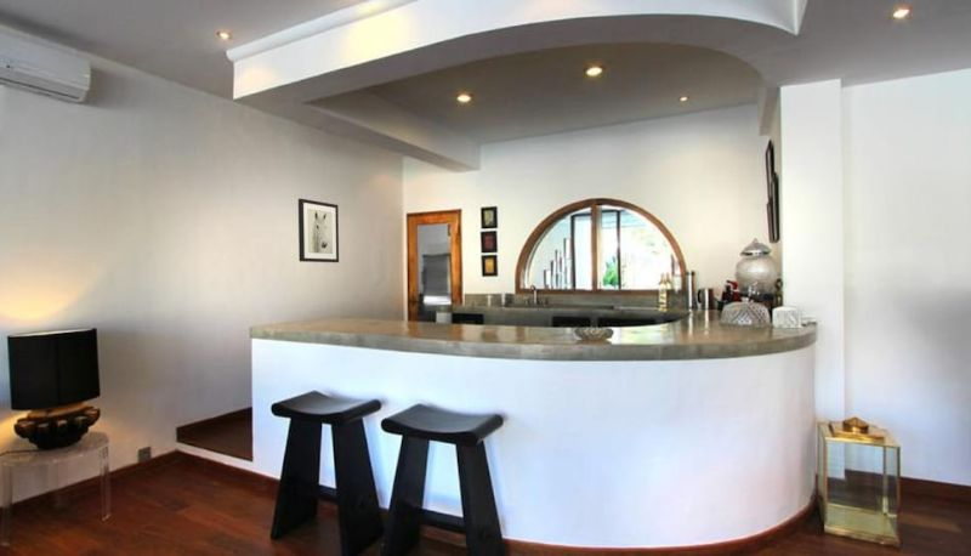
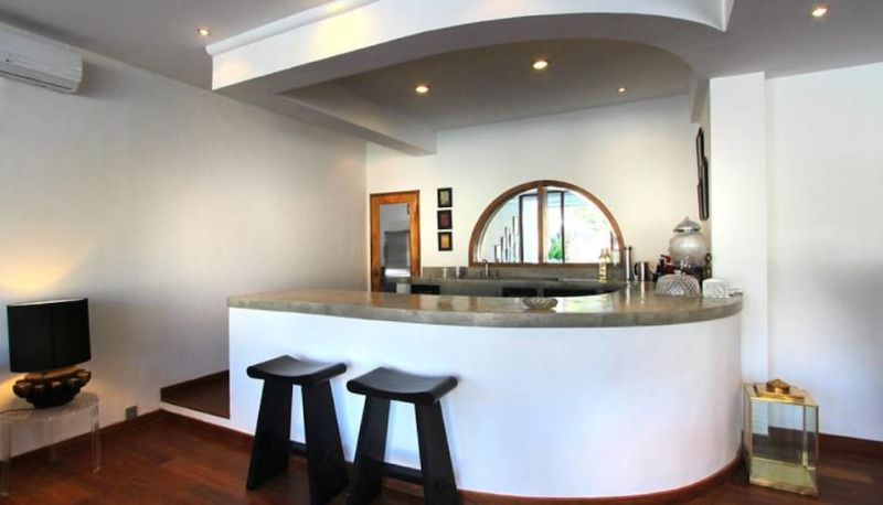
- wall art (319, 232)
